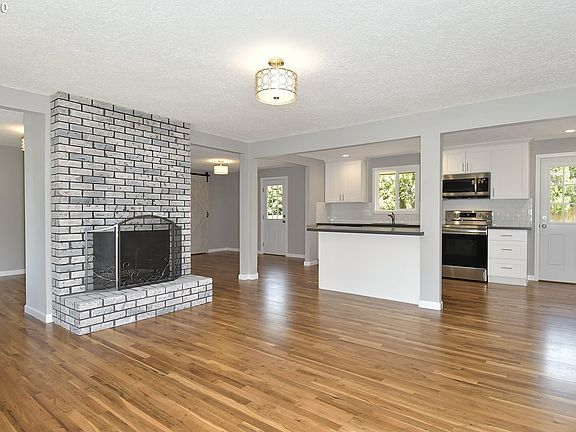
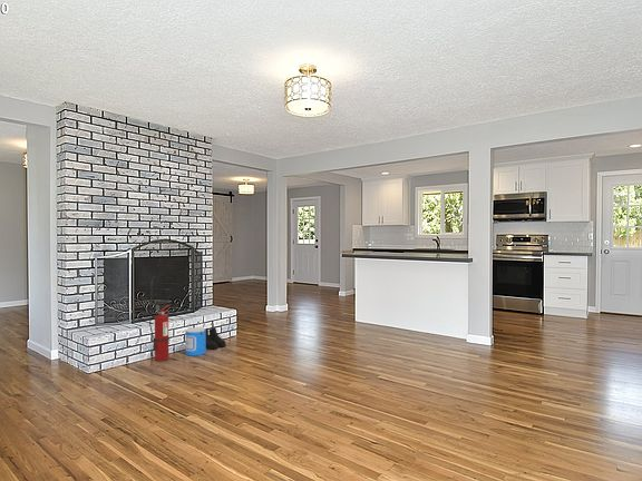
+ fire extinguisher (159, 332)
+ bucket (195, 335)
+ boots (213, 337)
